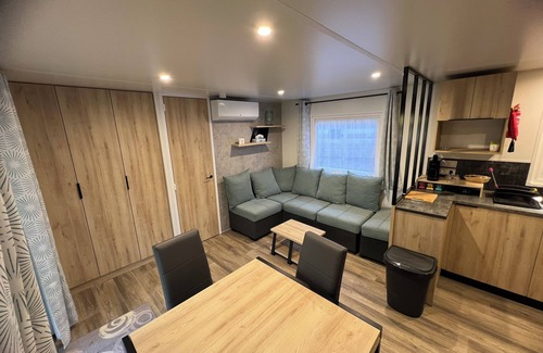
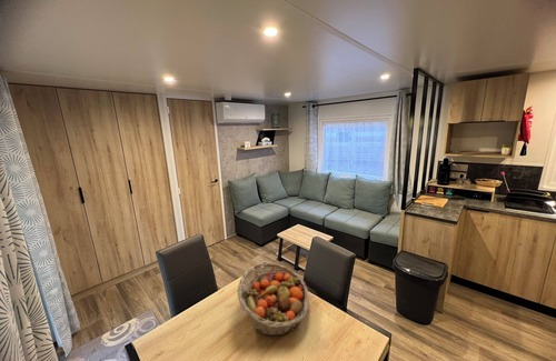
+ fruit basket (274, 295)
